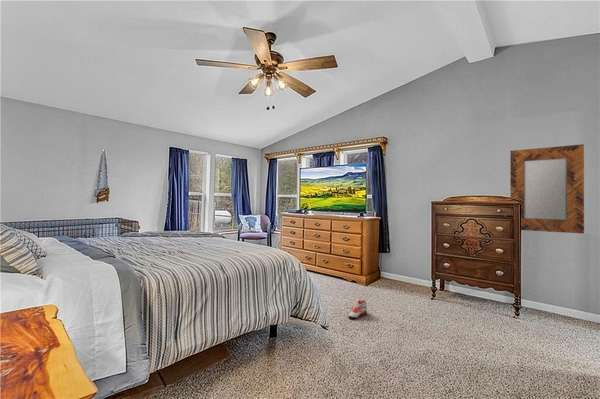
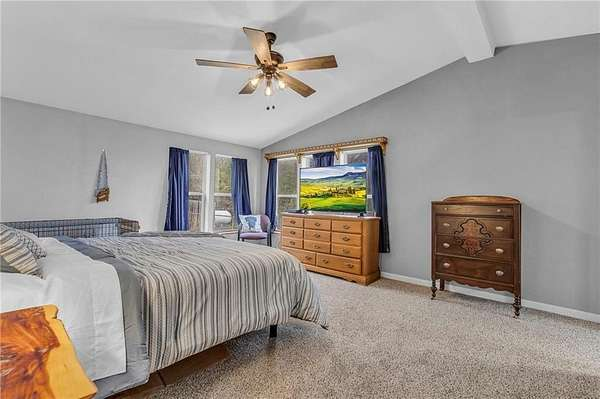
- home mirror (544, 189)
- sneaker (357, 308)
